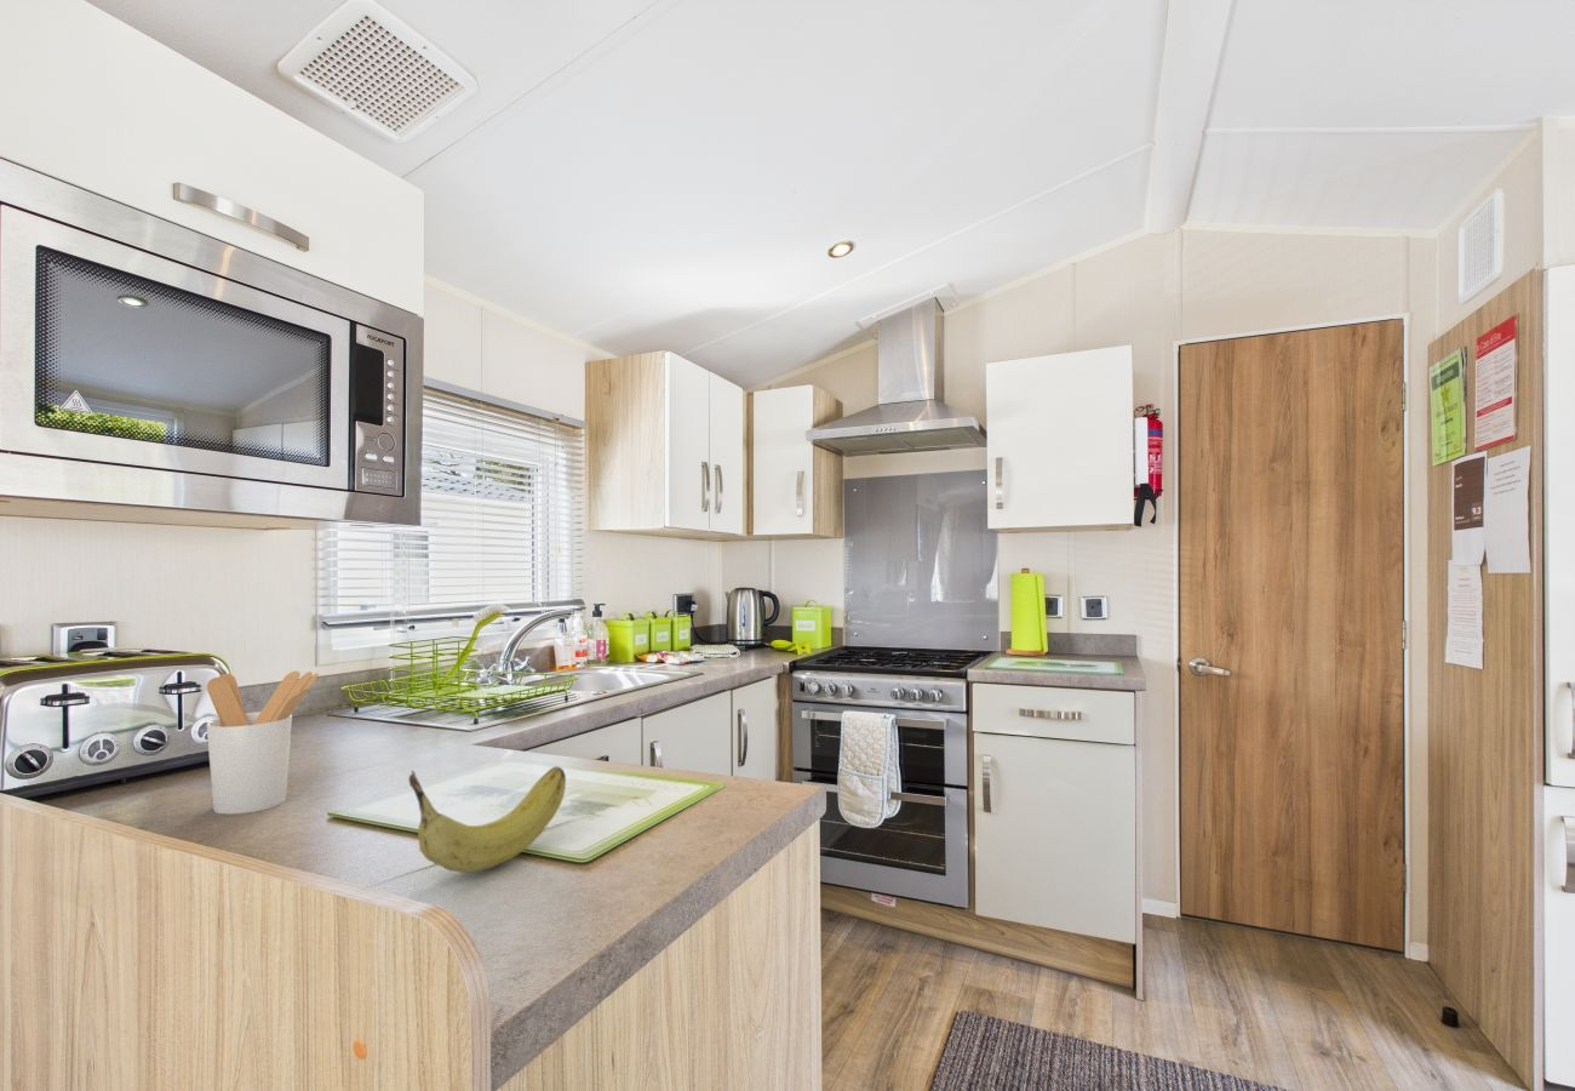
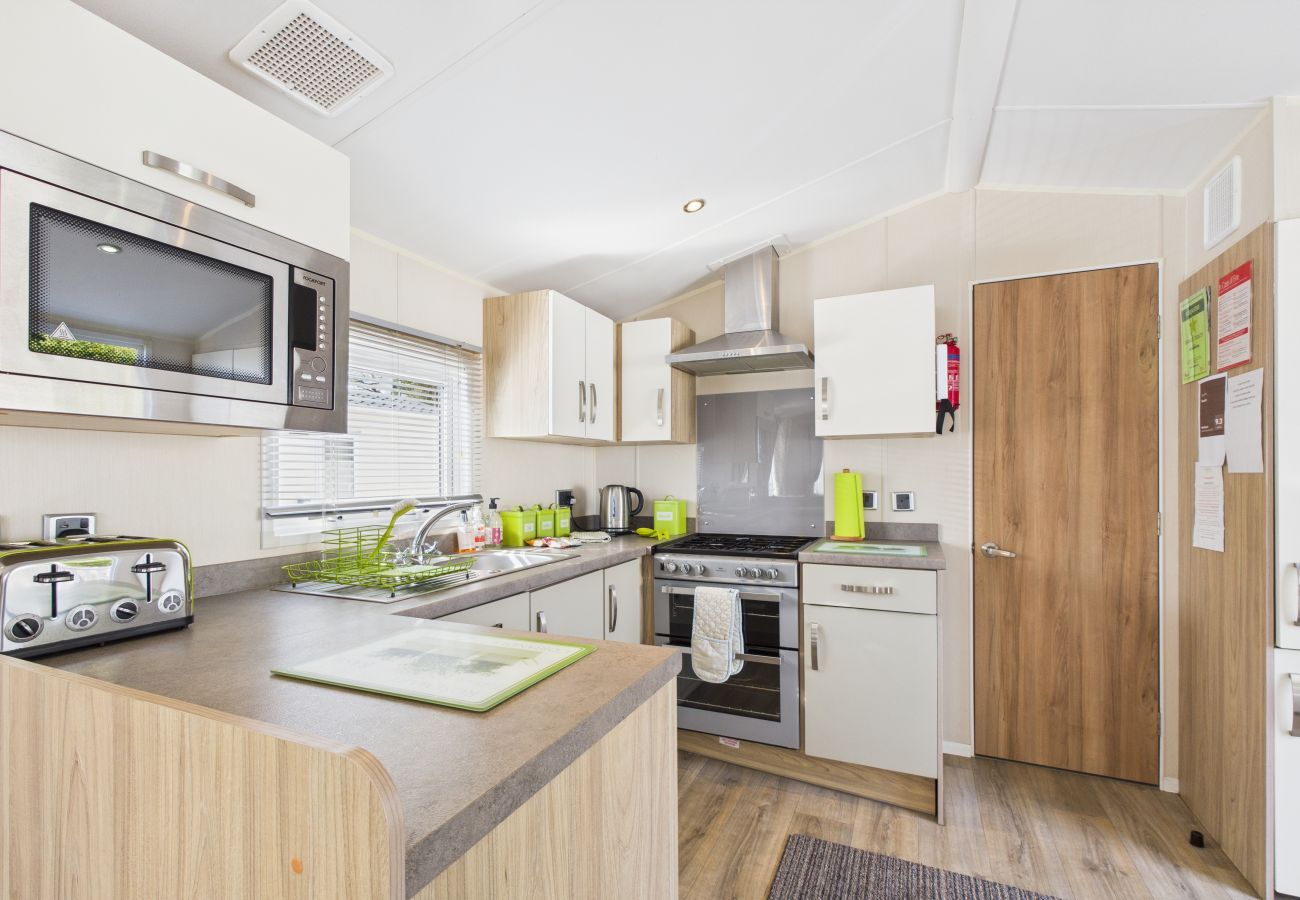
- utensil holder (267, 736)
- fruit (502, 817)
